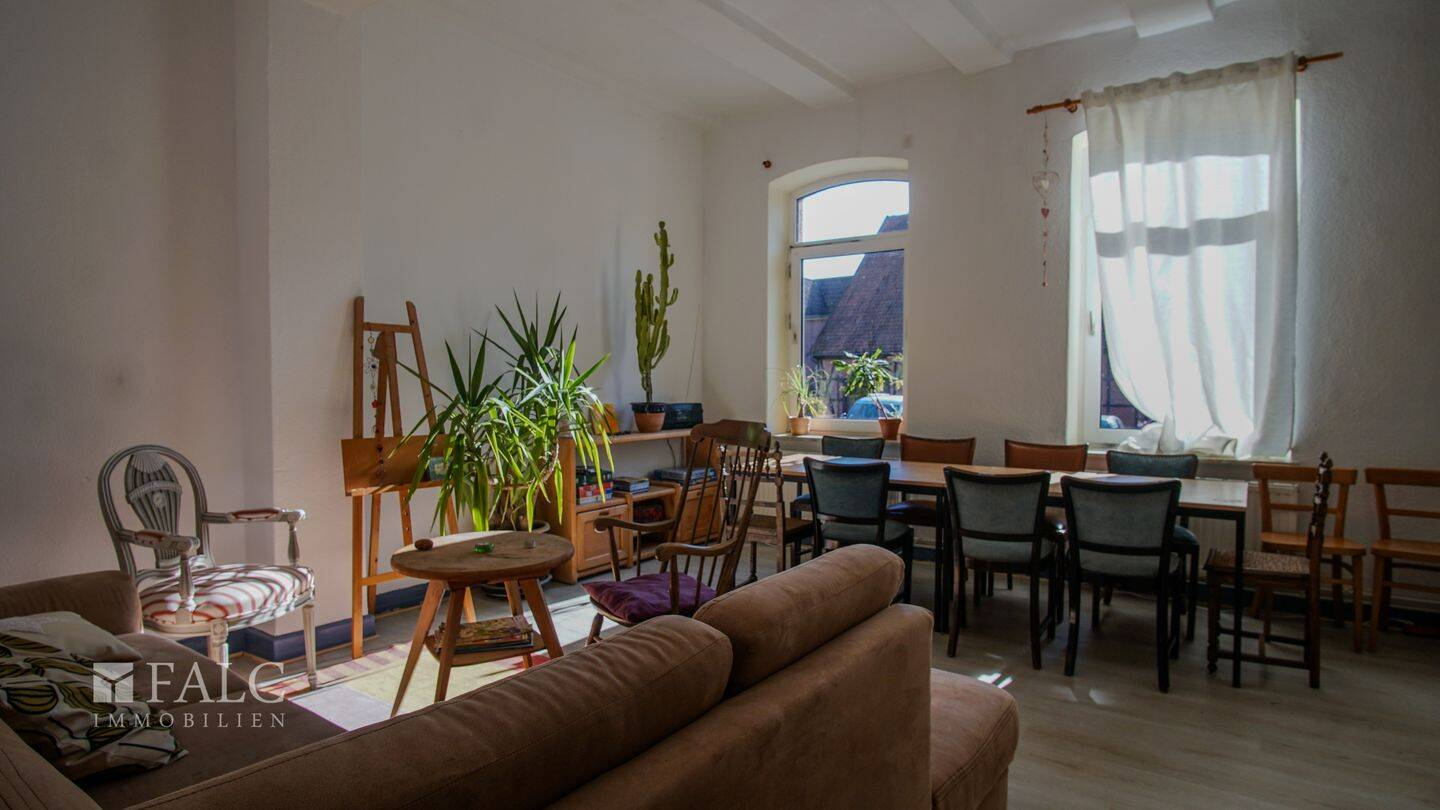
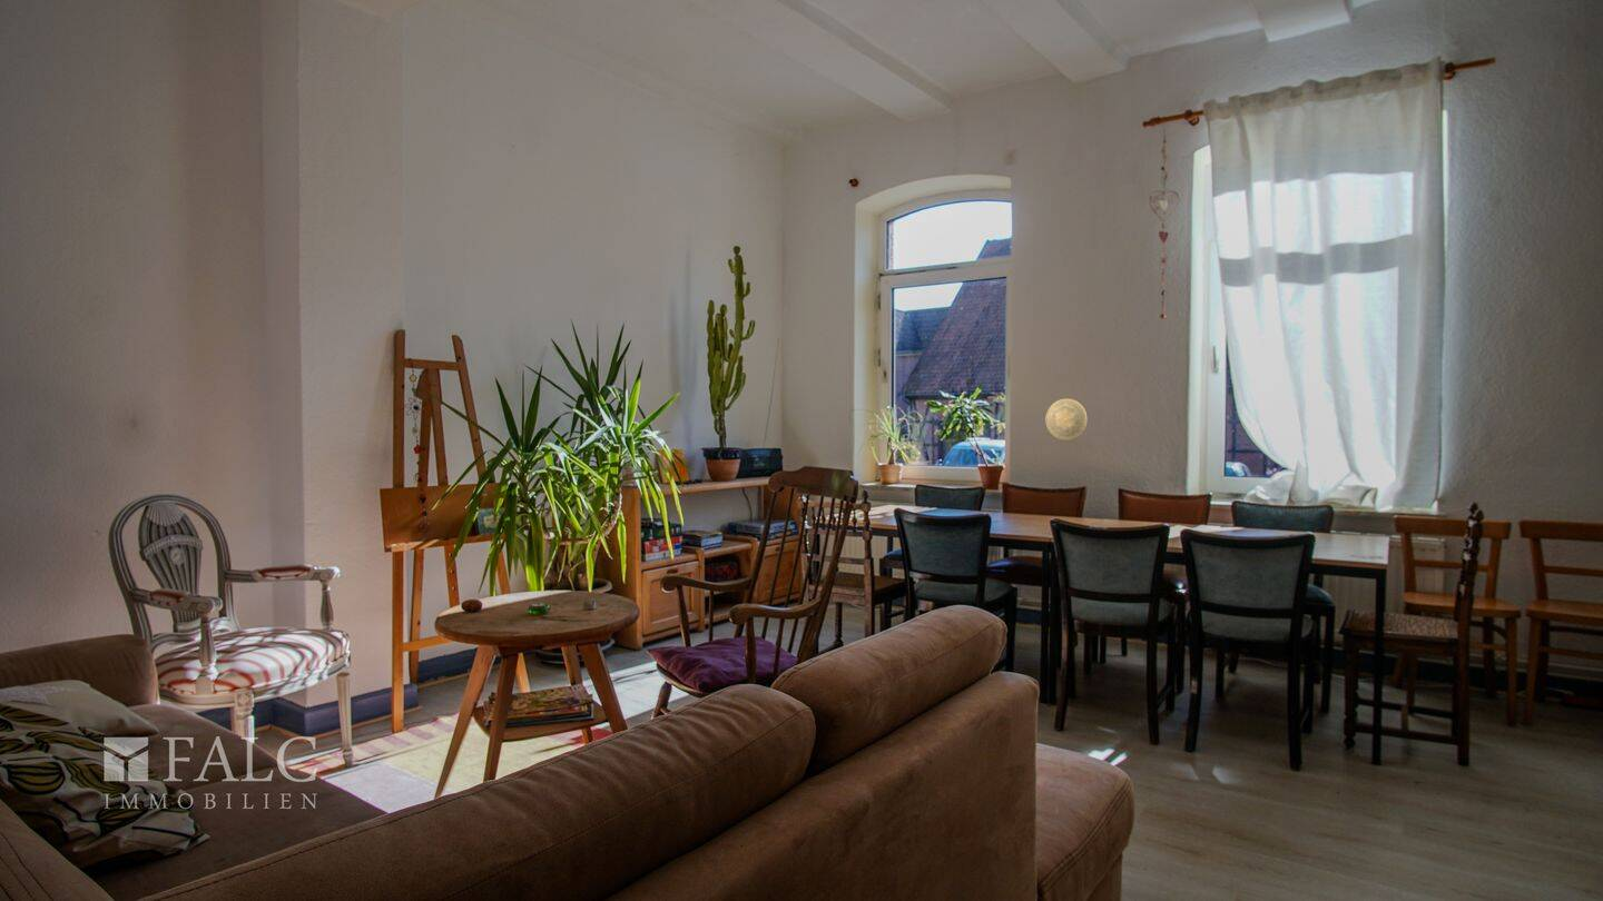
+ decorative plate (1065, 419)
